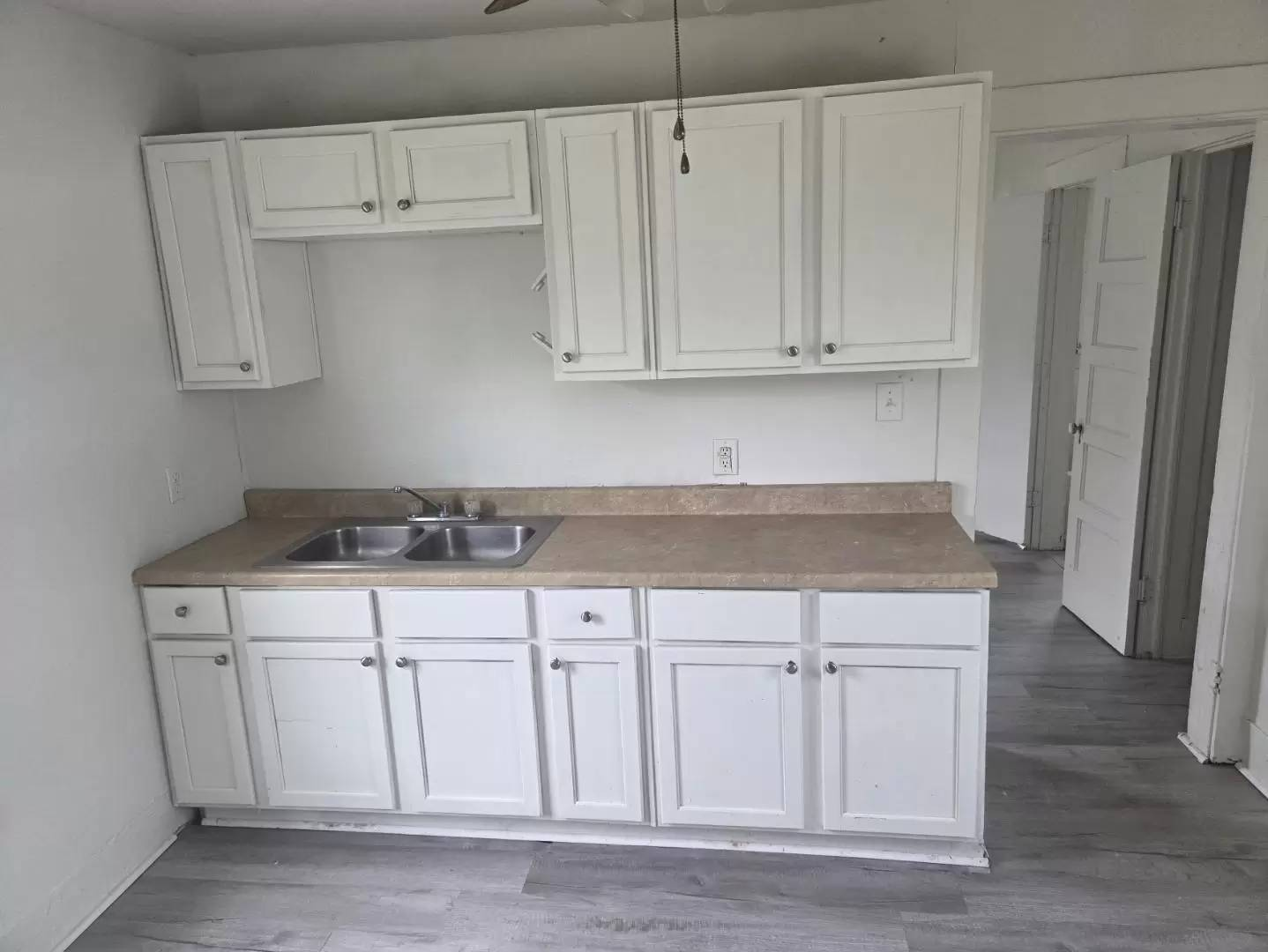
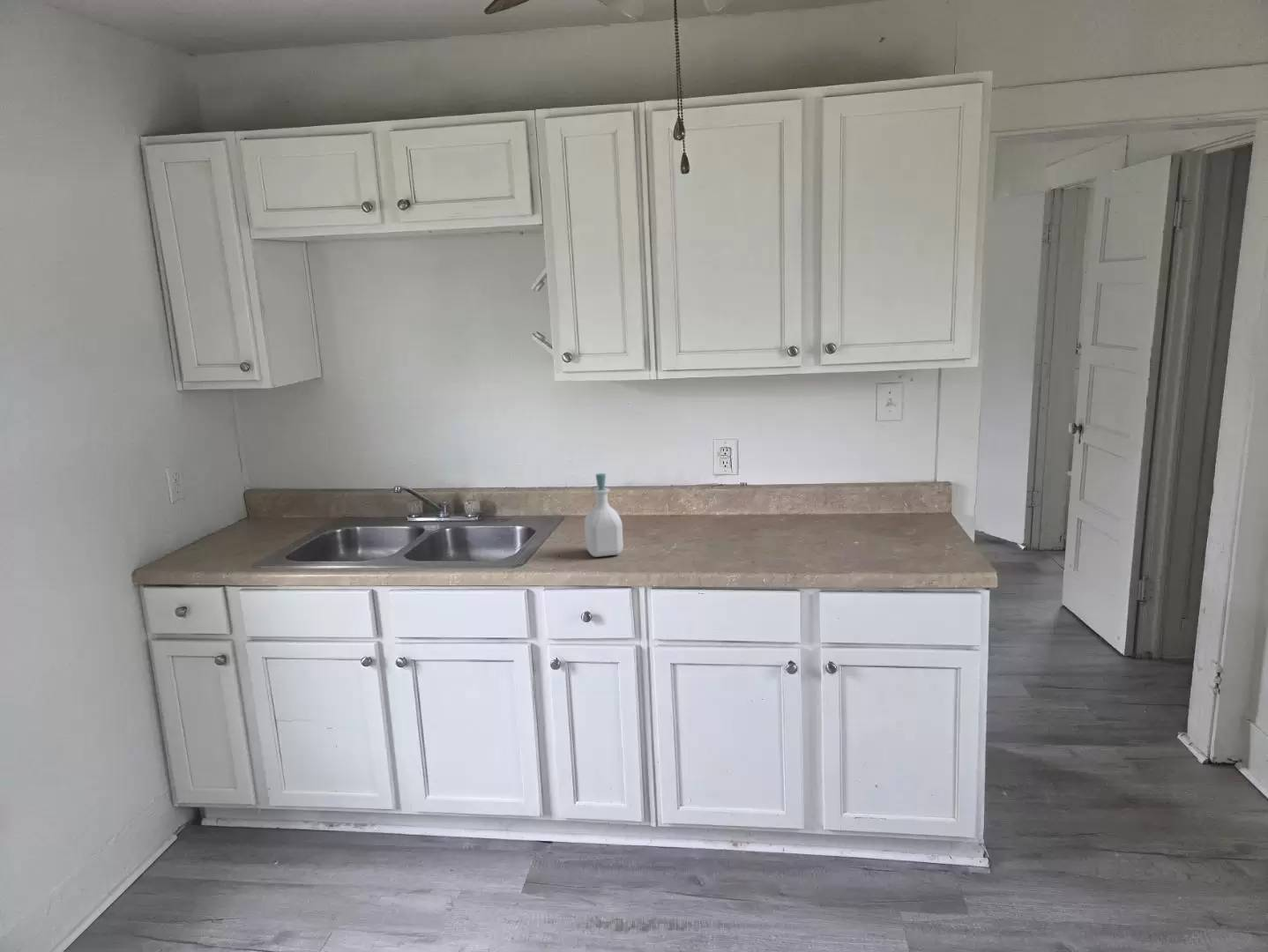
+ soap bottle (602, 513)
